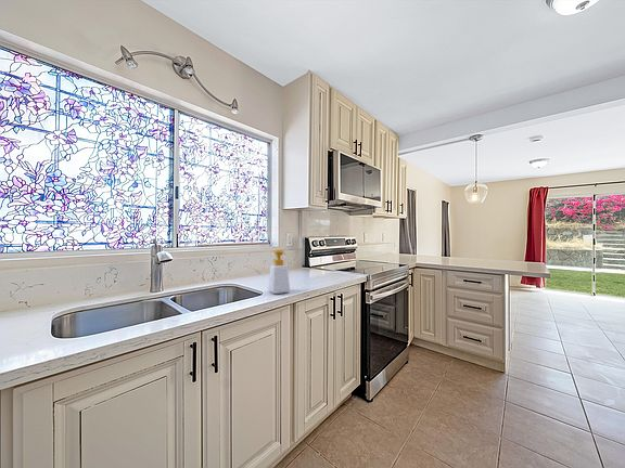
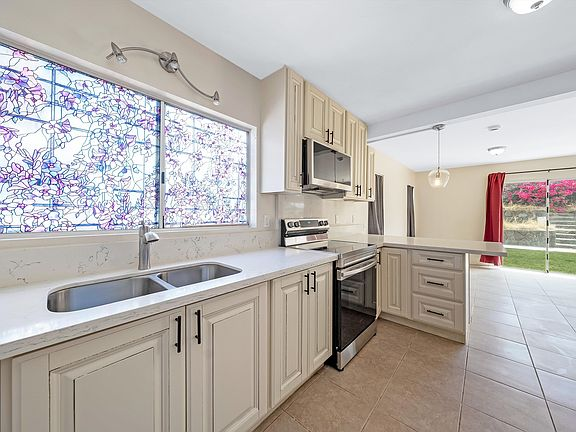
- soap bottle (280, 271)
